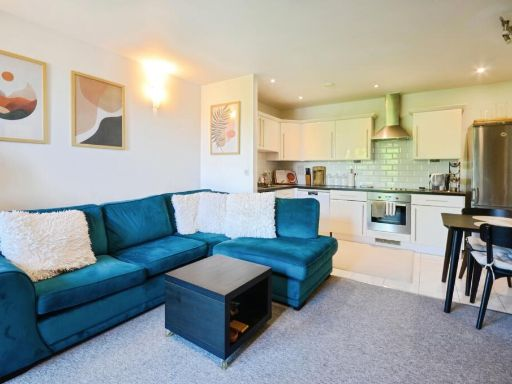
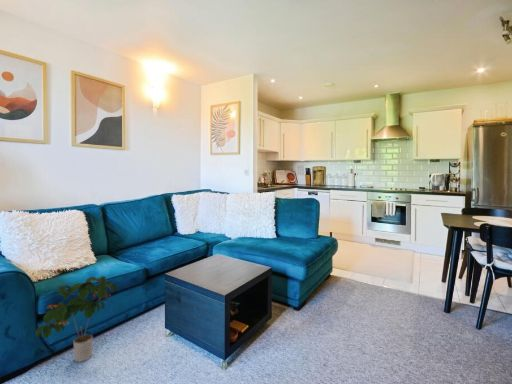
+ potted plant (85, 317)
